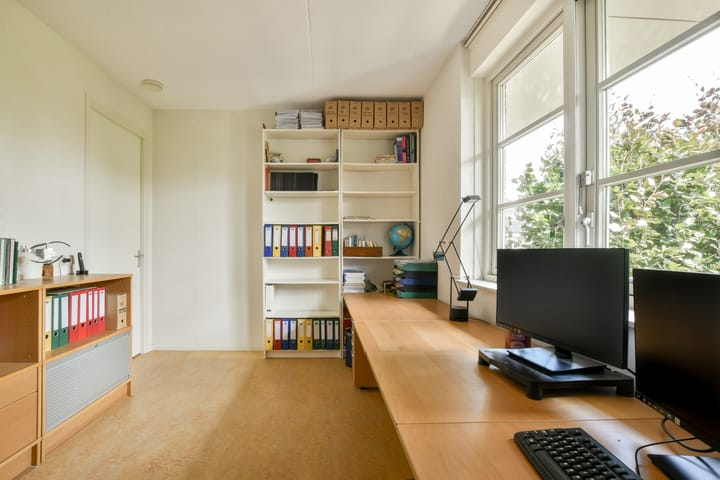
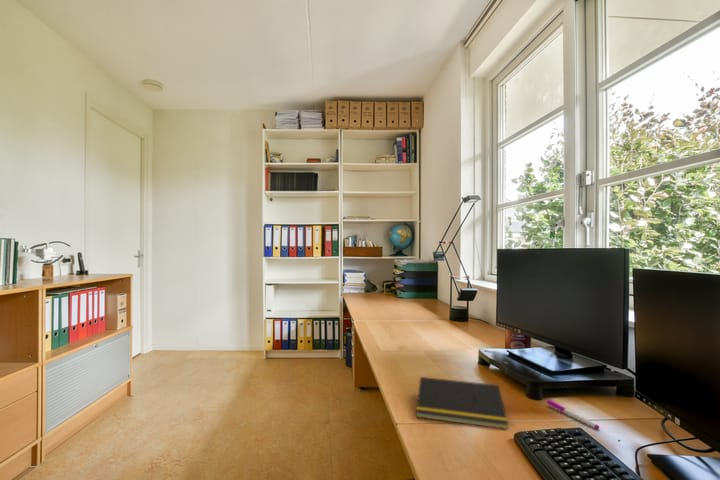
+ notepad (459, 400)
+ pen (571, 413)
